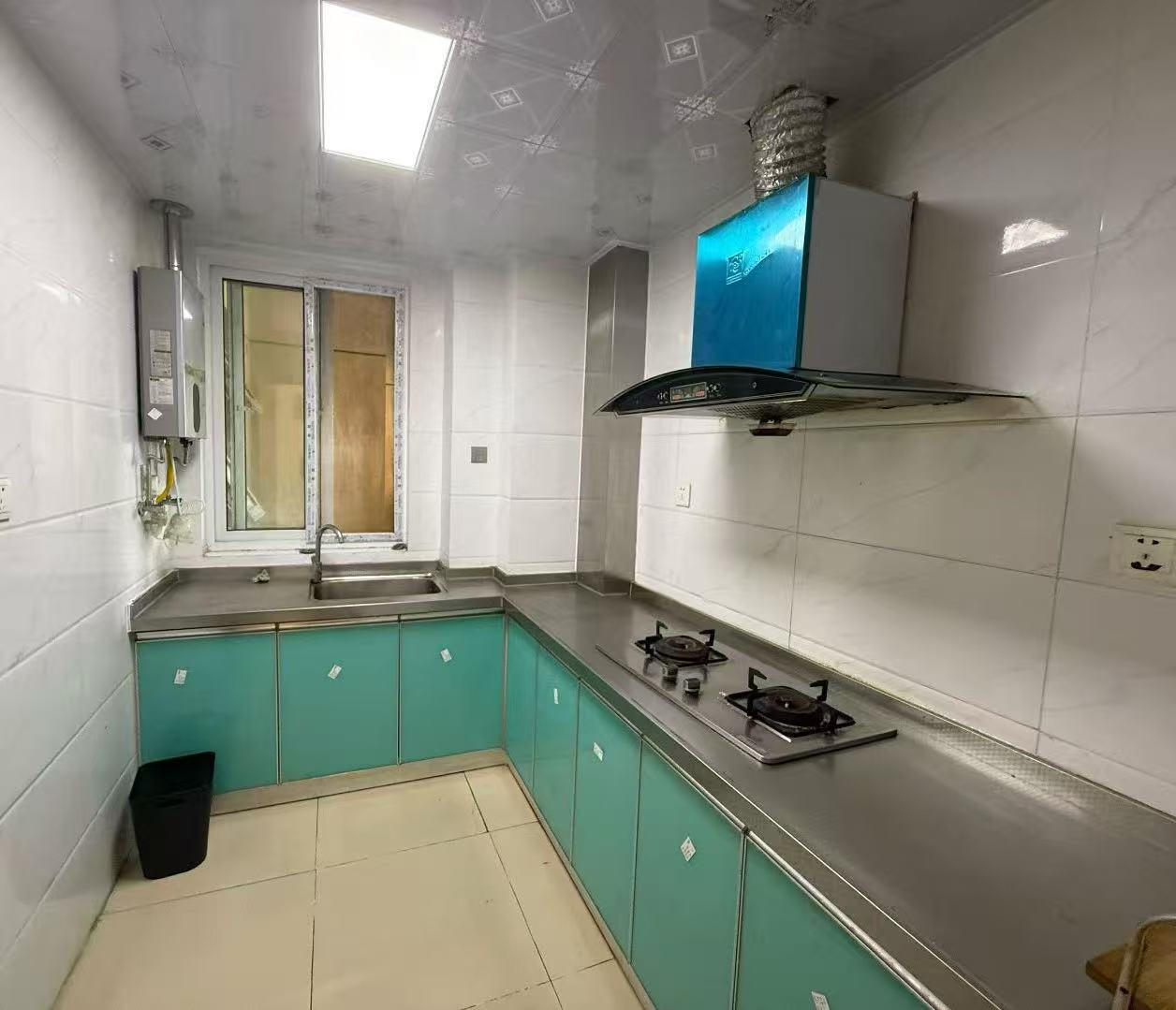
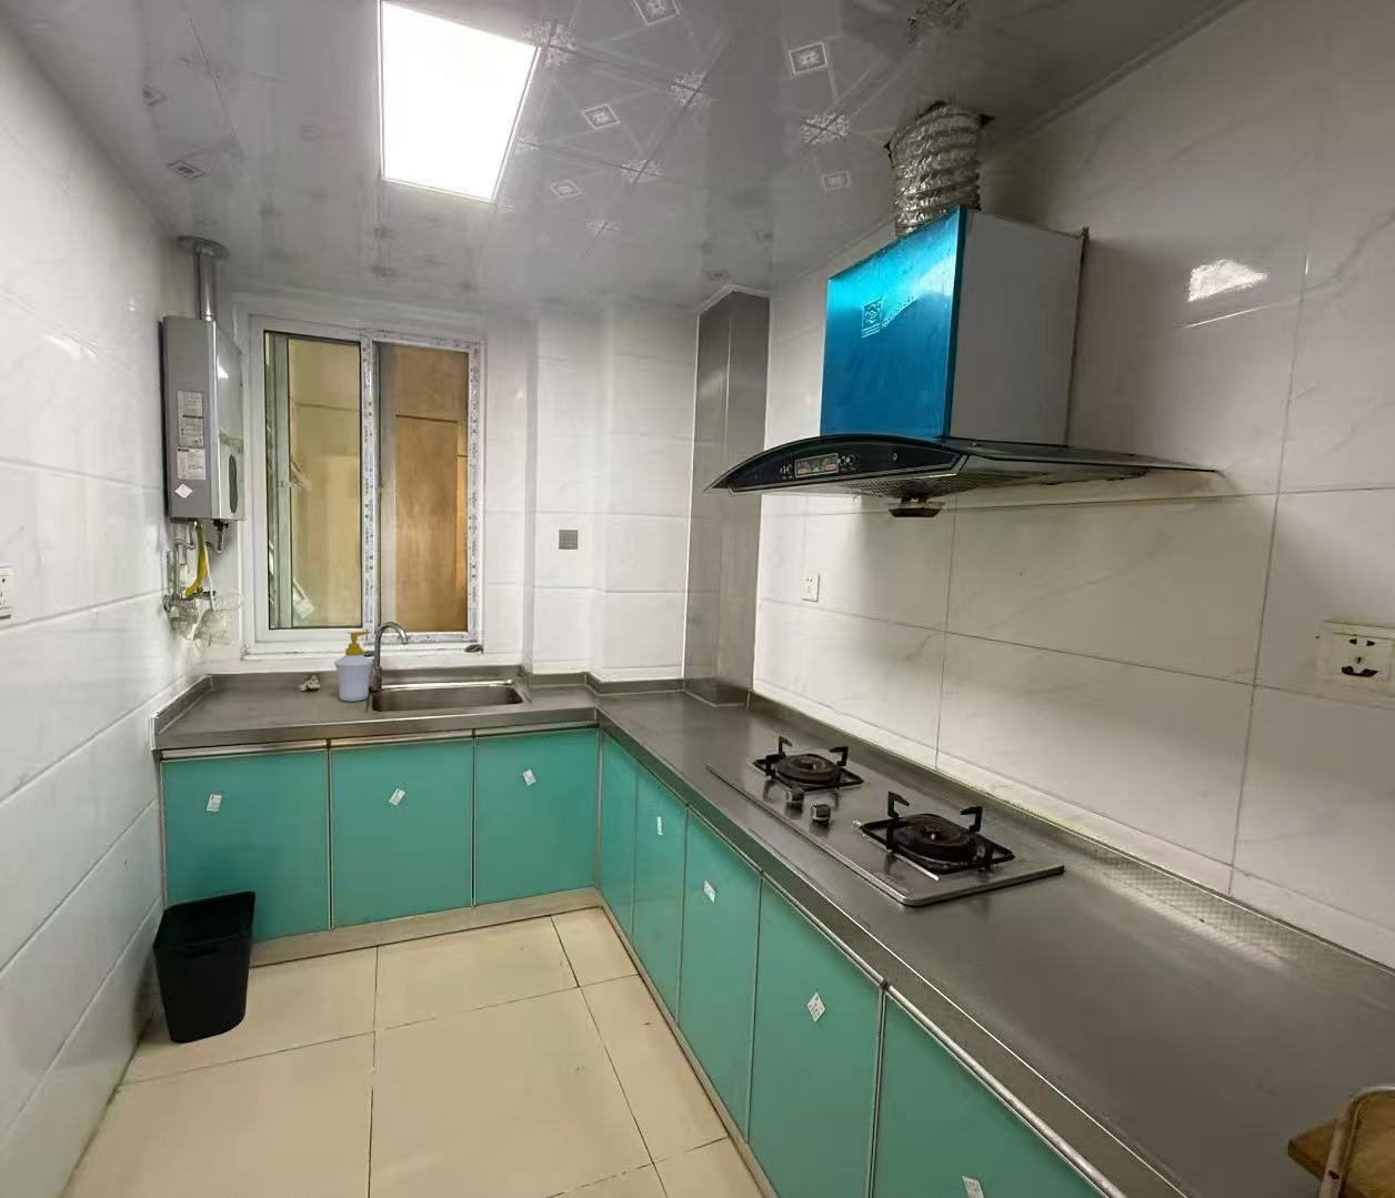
+ soap bottle (353, 665)
